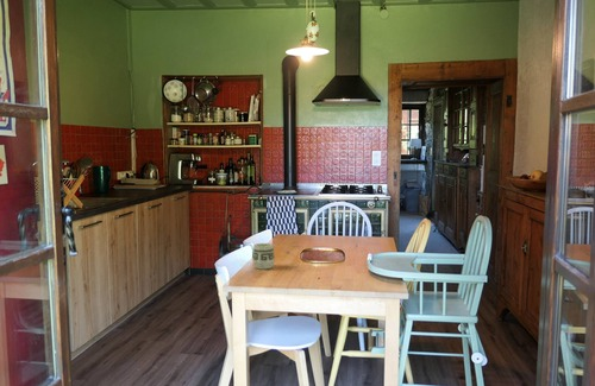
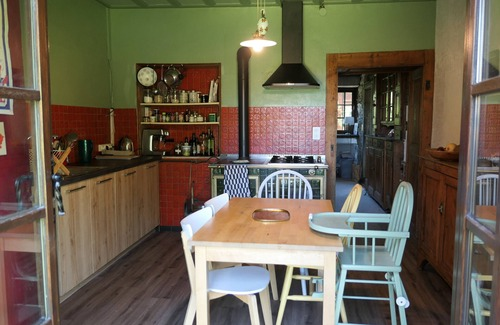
- cup (263, 255)
